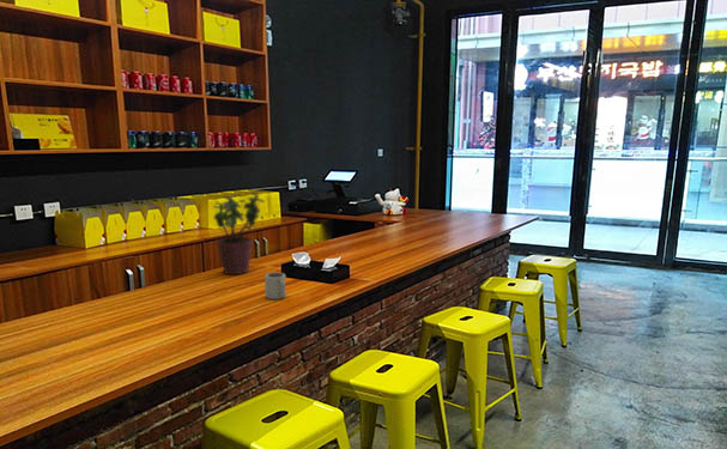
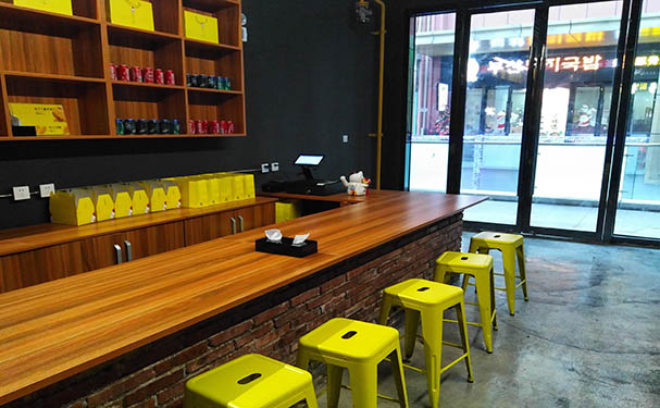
- potted plant (235, 233)
- cup (277, 286)
